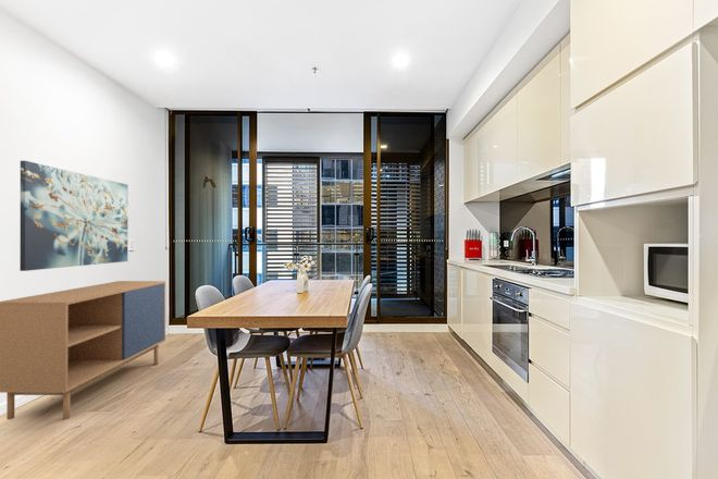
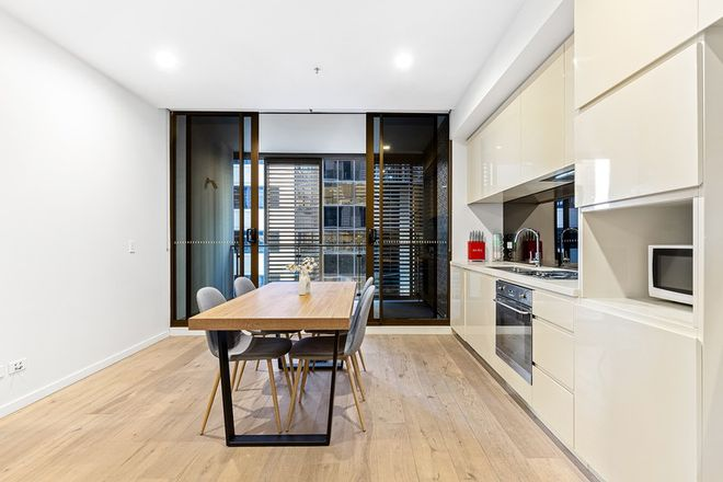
- storage cabinet (97, 337)
- wall art (83, 220)
